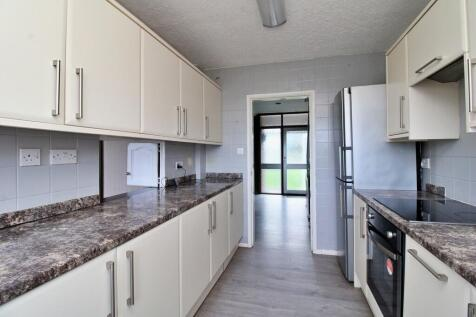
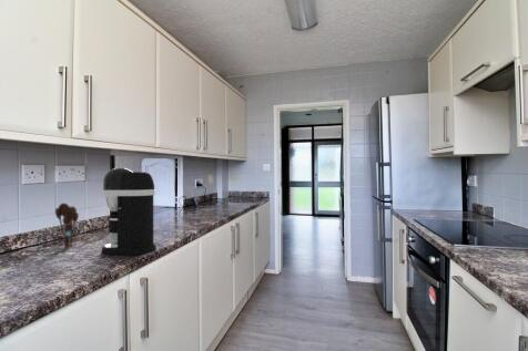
+ coffee maker (129, 208)
+ utensil holder (68, 225)
